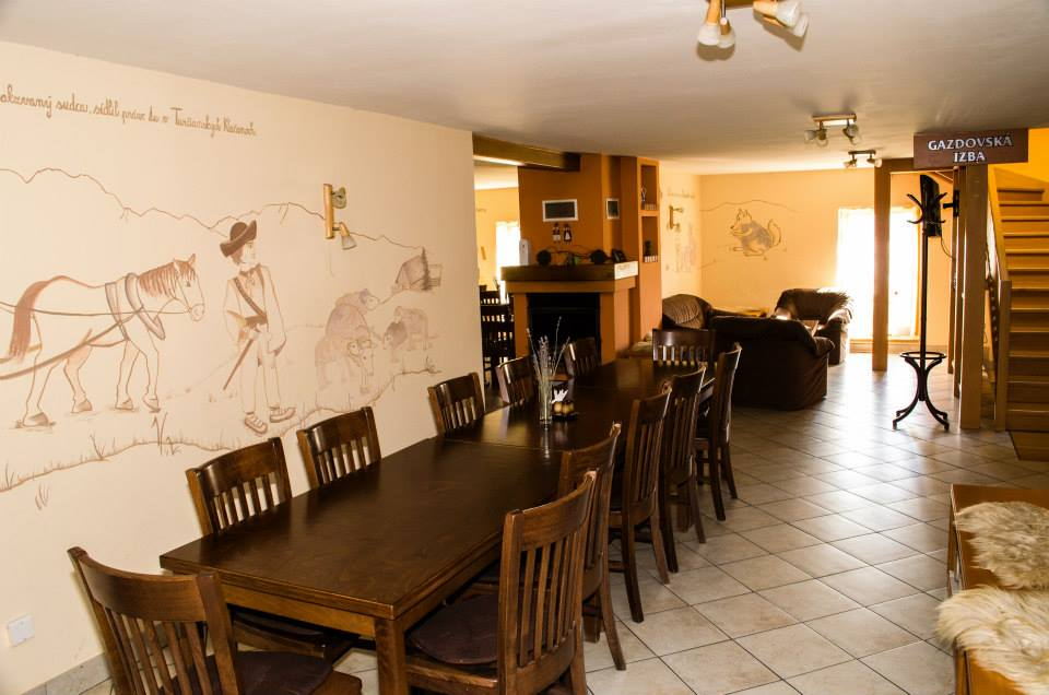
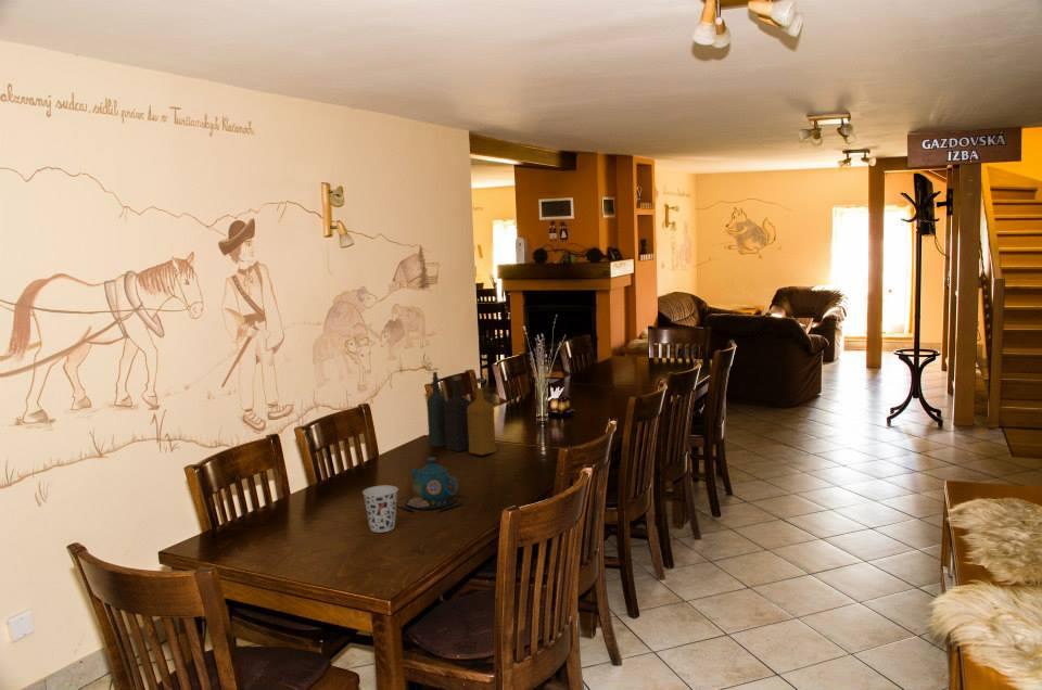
+ cup (381, 509)
+ teapot (431, 480)
+ bottle (459, 411)
